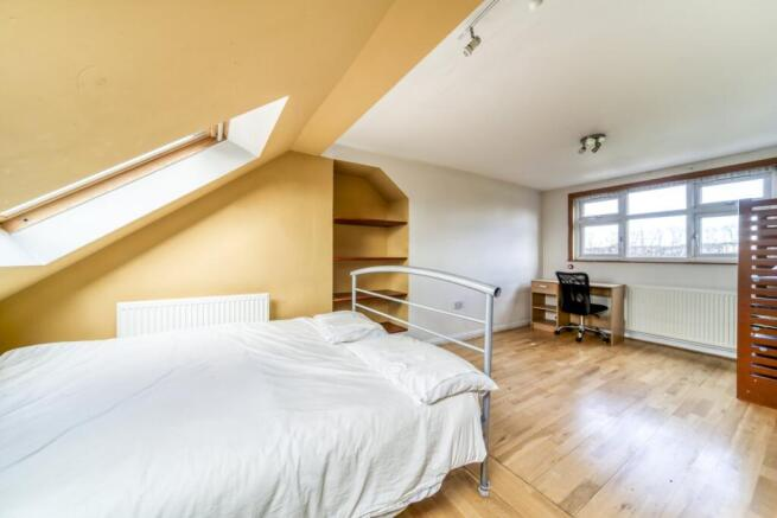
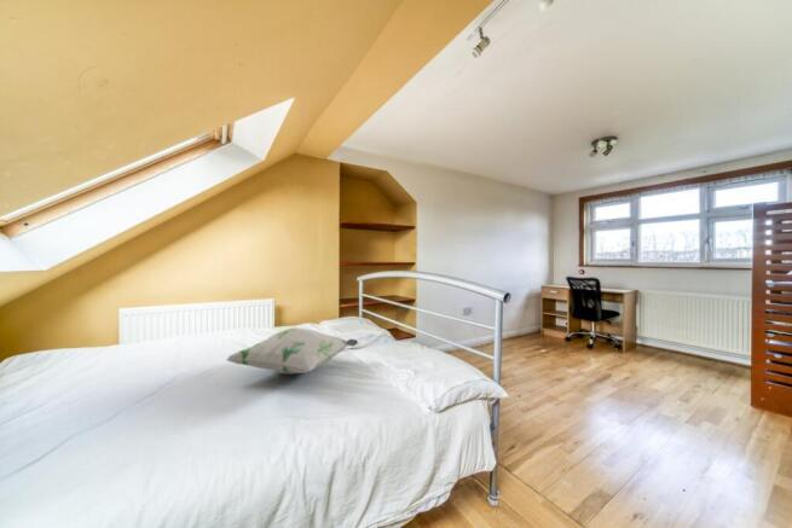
+ decorative pillow (299, 349)
